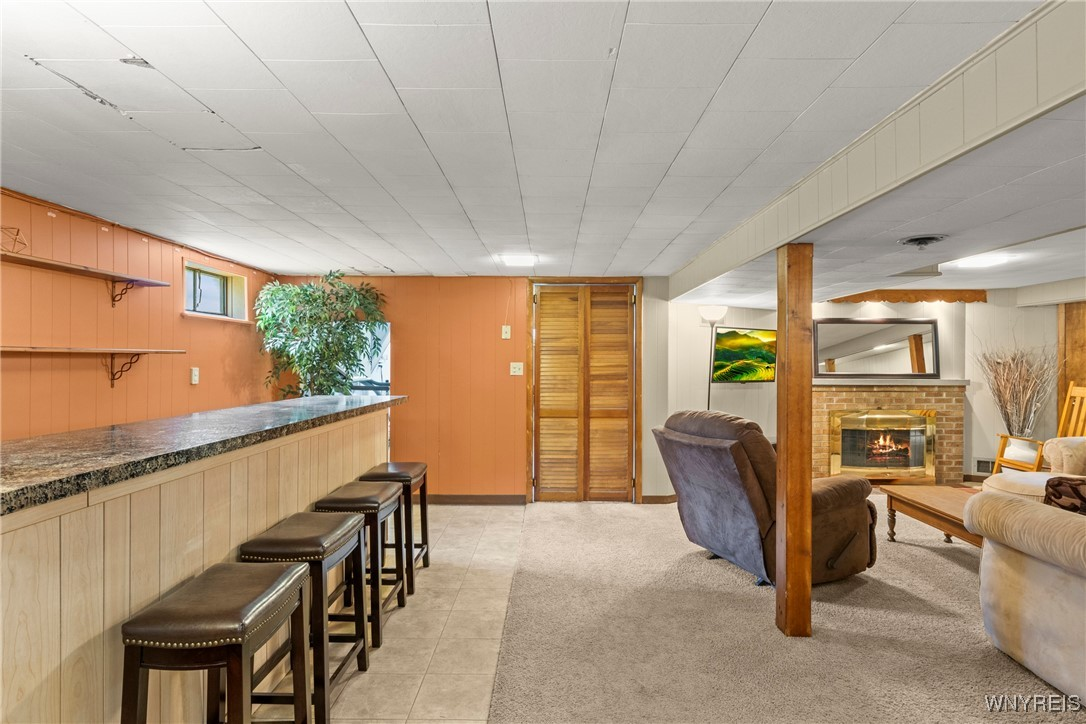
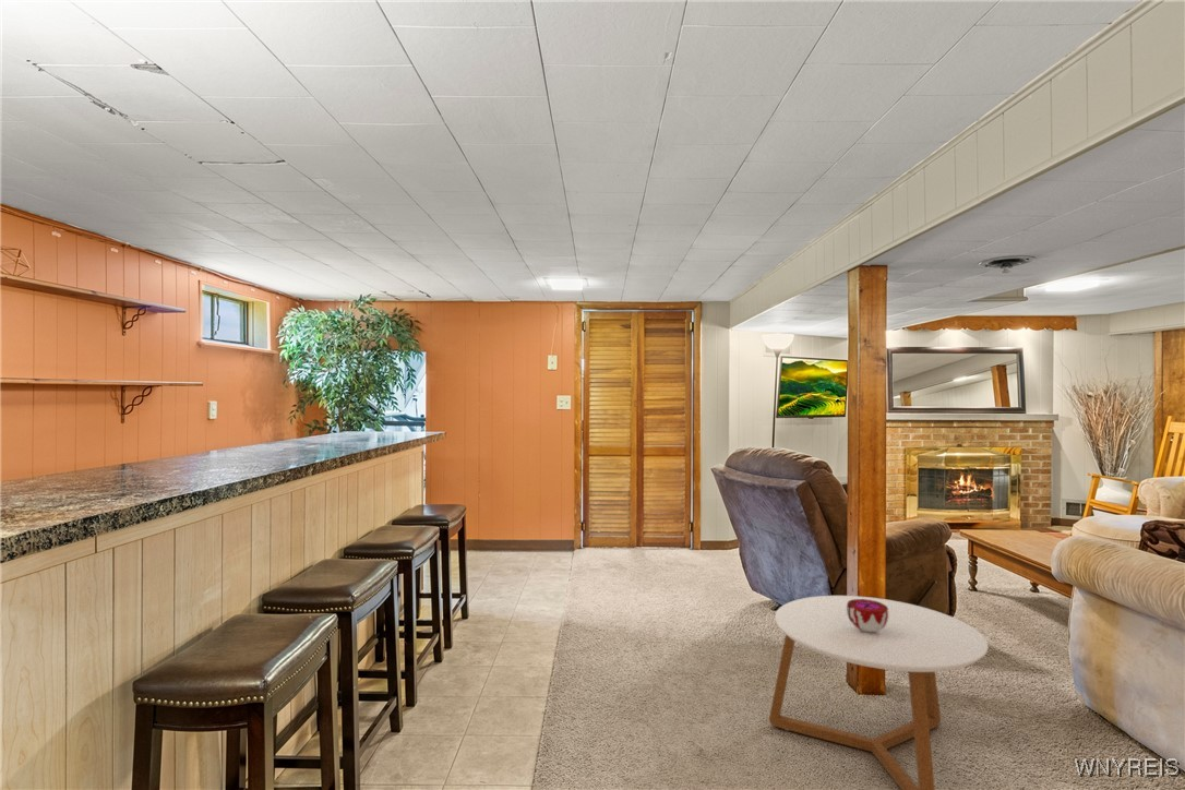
+ coffee table (878, 668)
+ decorative bowl (866, 617)
